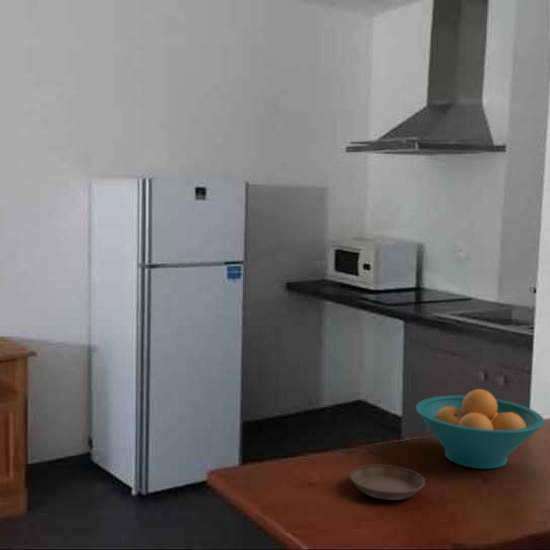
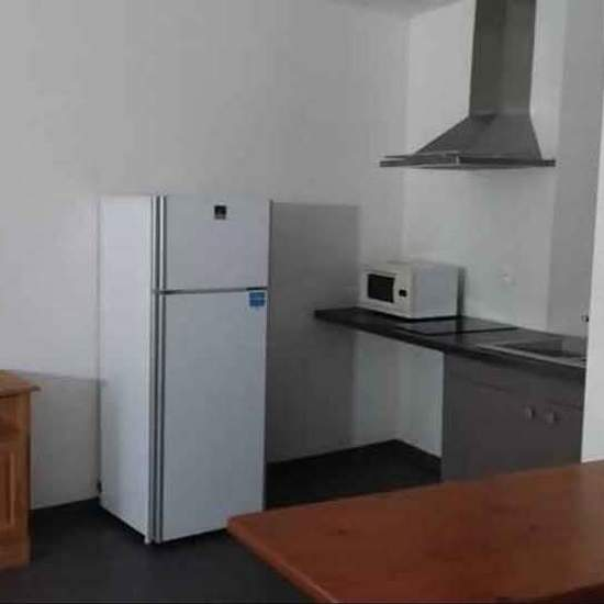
- fruit bowl (477, 425)
- saucer (386, 483)
